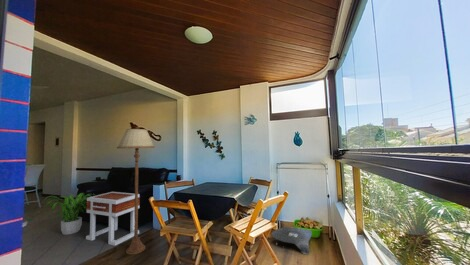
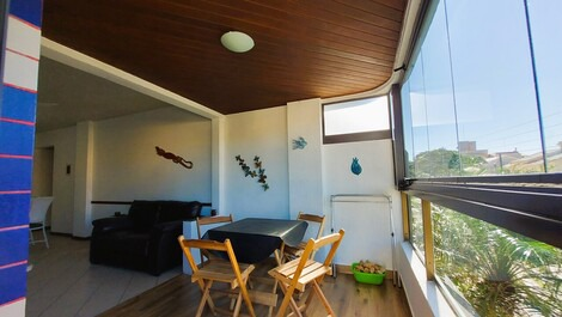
- bag (291, 238)
- side table (112, 216)
- floor lamp (136, 186)
- potted plant (72, 213)
